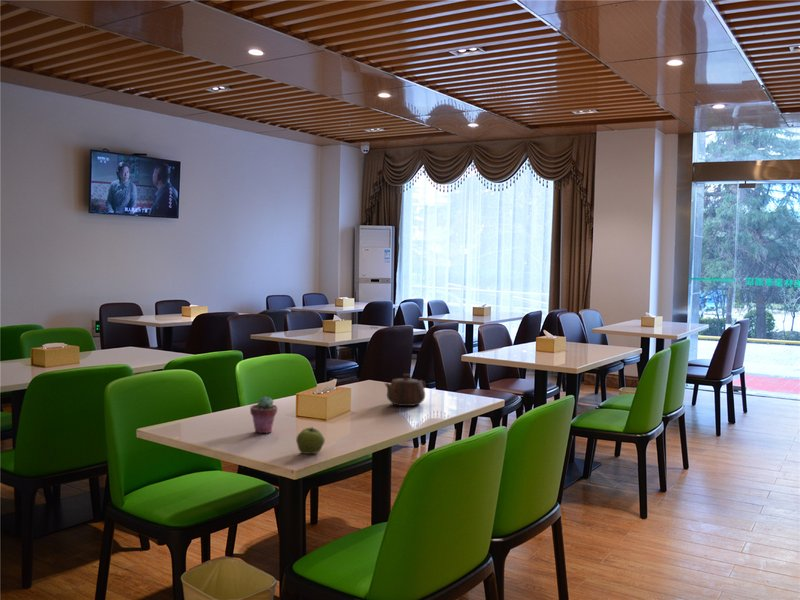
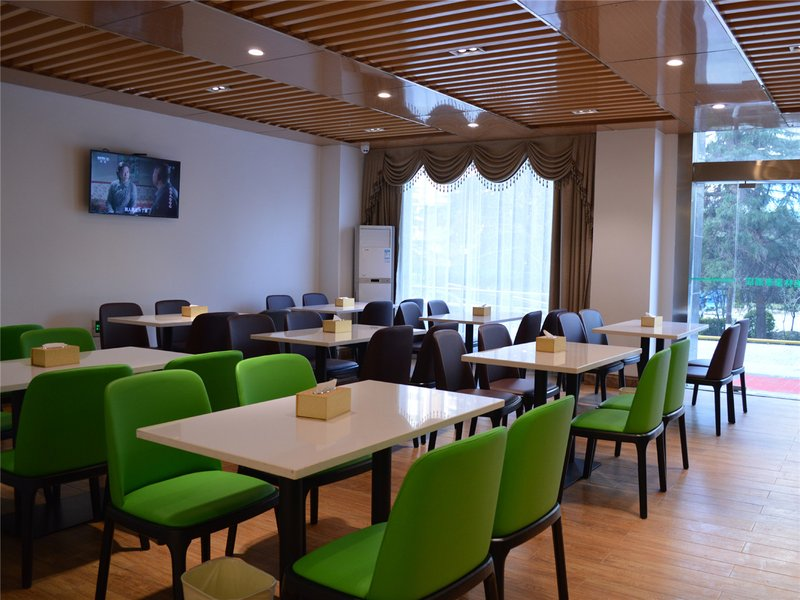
- potted succulent (263, 413)
- apple (310, 439)
- teapot (404, 389)
